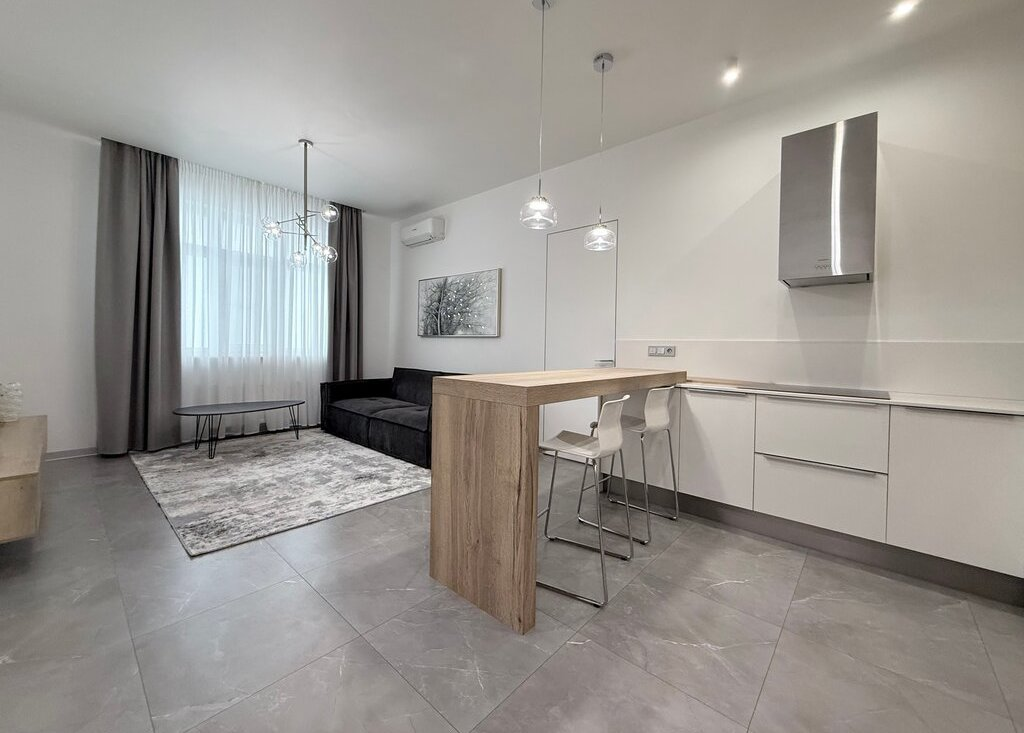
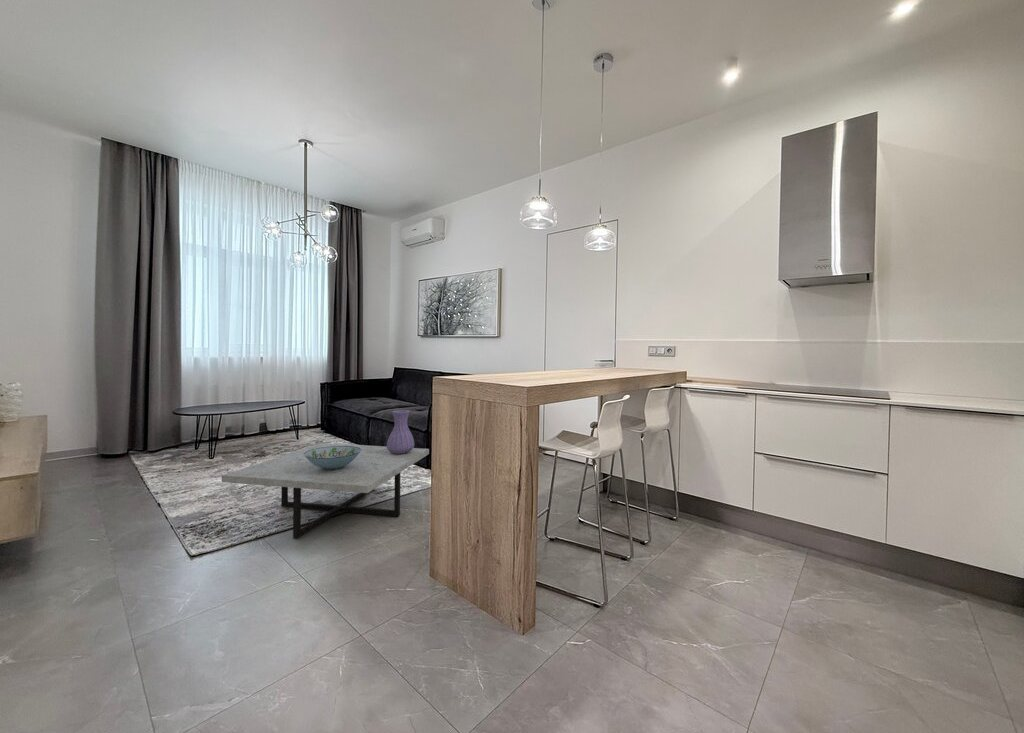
+ coffee table (339, 485)
+ decorative bowl (333, 459)
+ vase (400, 431)
